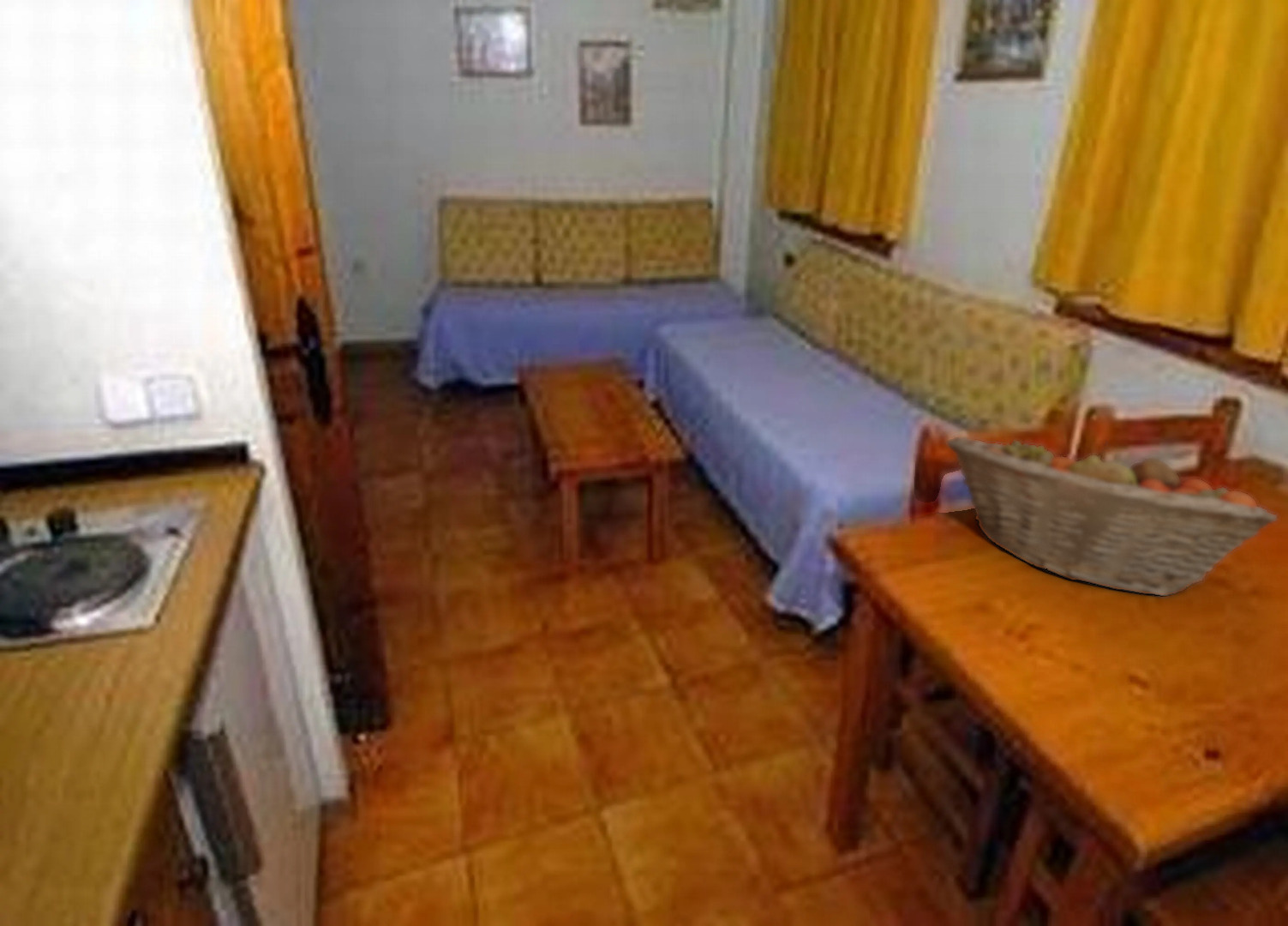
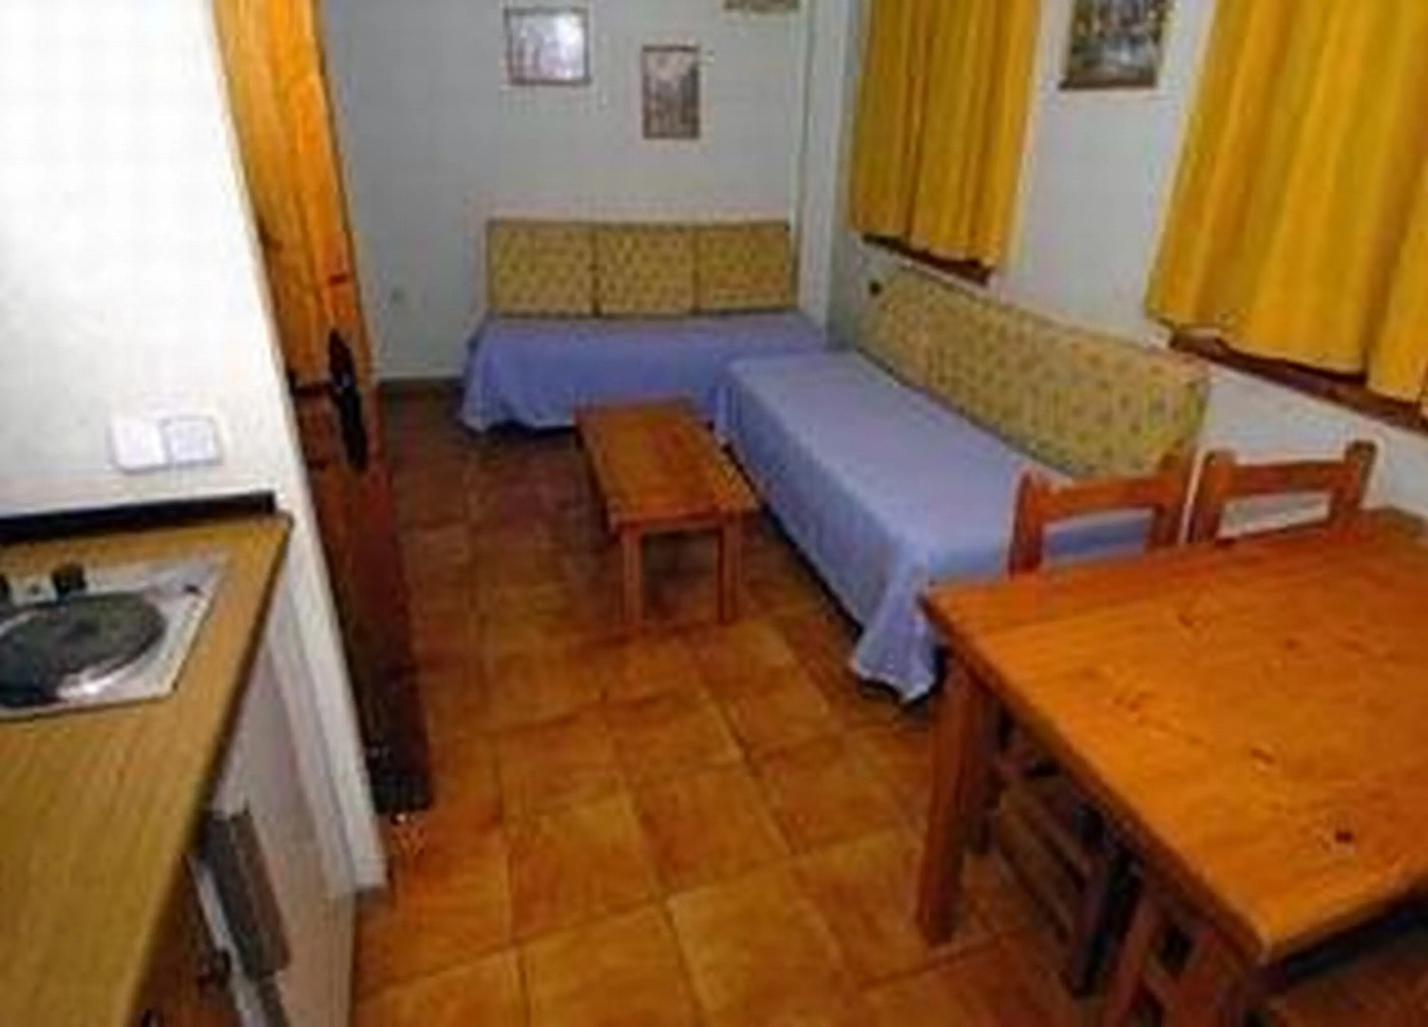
- fruit basket (1093, 496)
